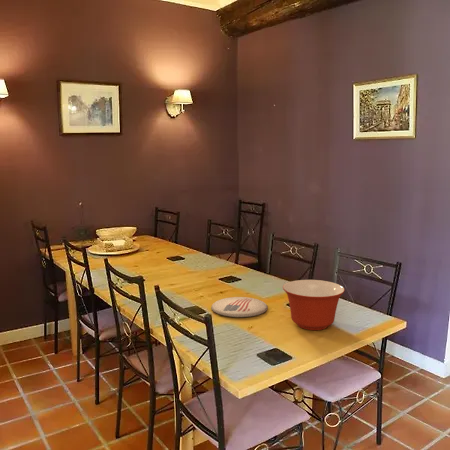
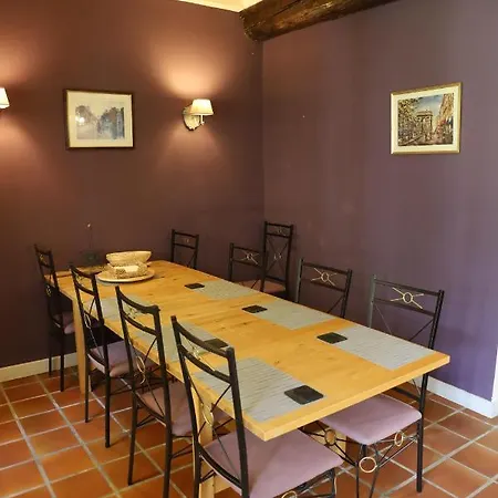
- mixing bowl (312, 306)
- plate (239, 305)
